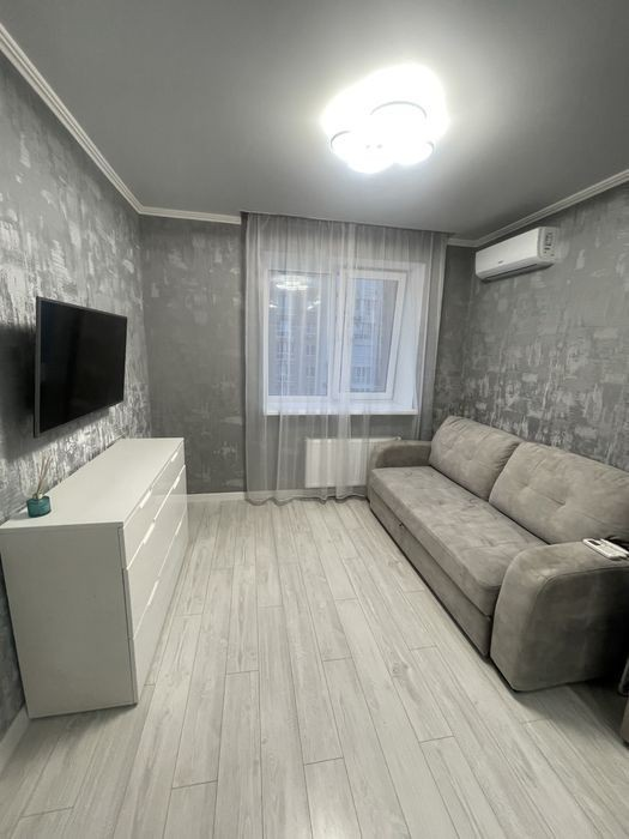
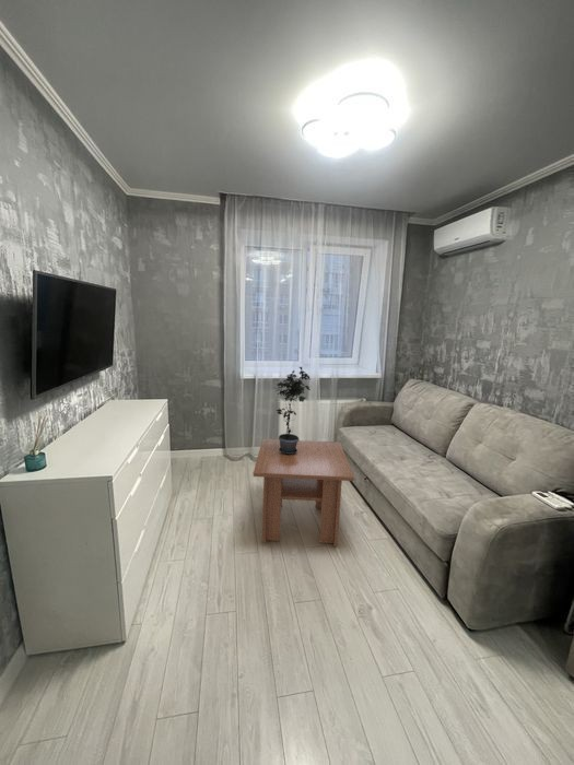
+ potted plant (291, 411)
+ coffee table (300, 490)
